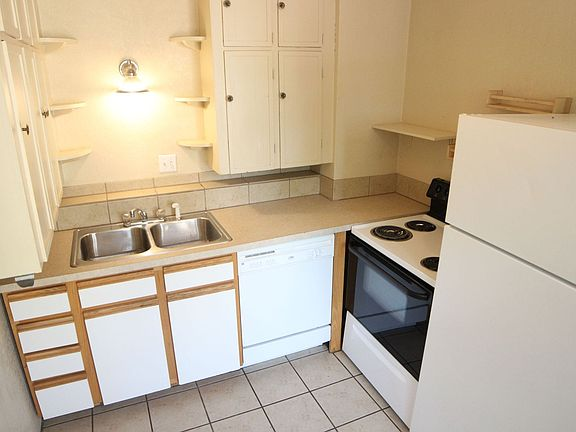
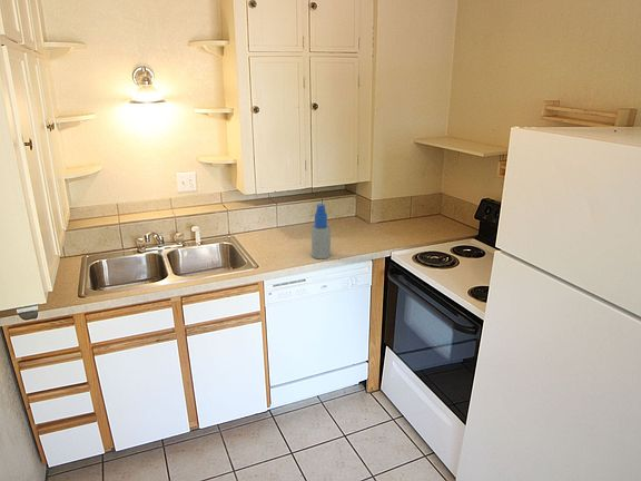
+ spray bottle (320, 230)
